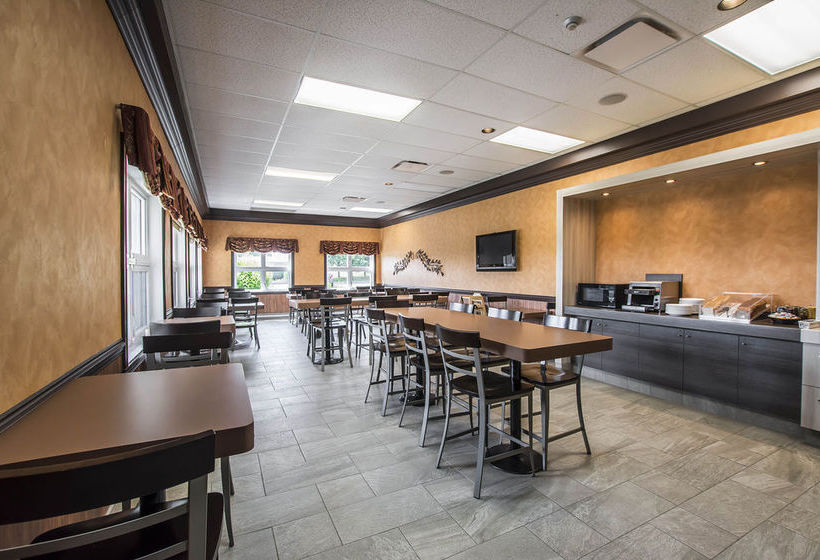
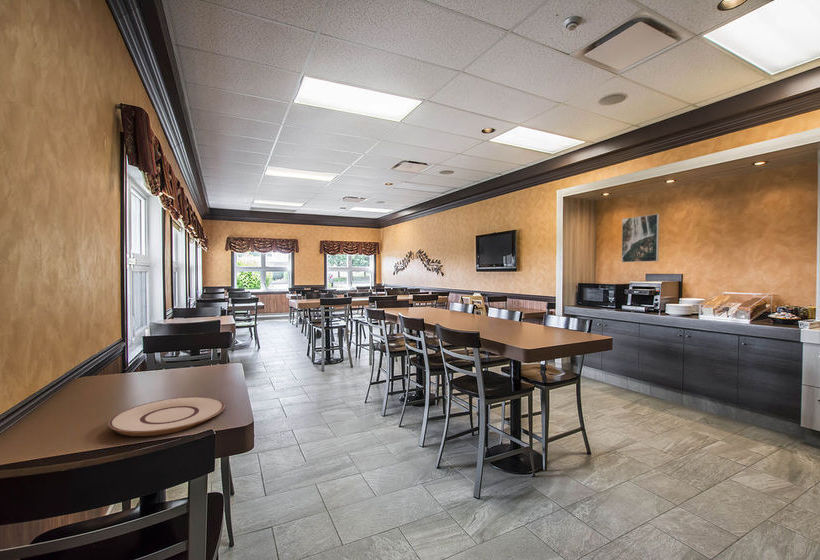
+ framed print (639, 239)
+ plate (170, 414)
